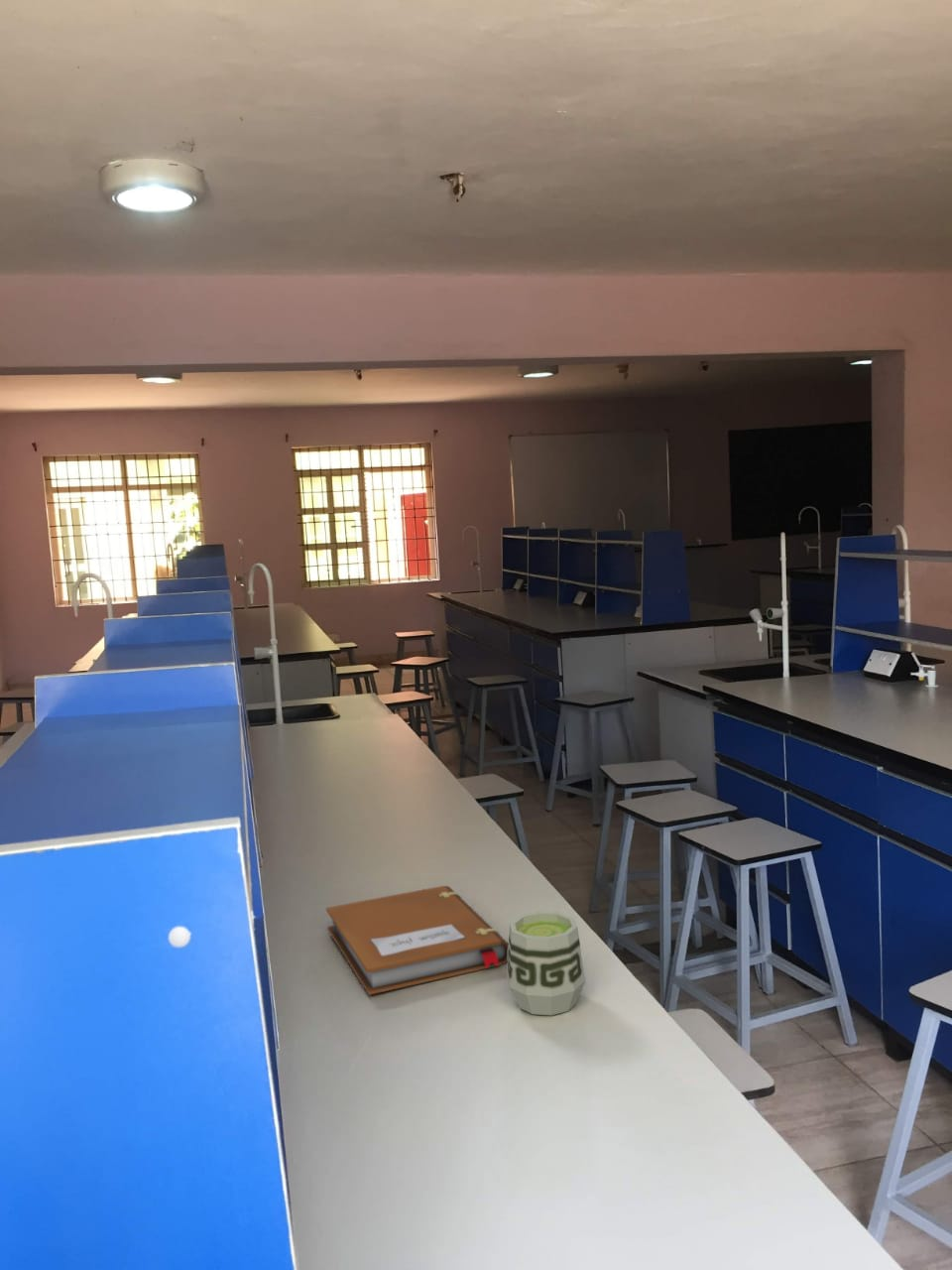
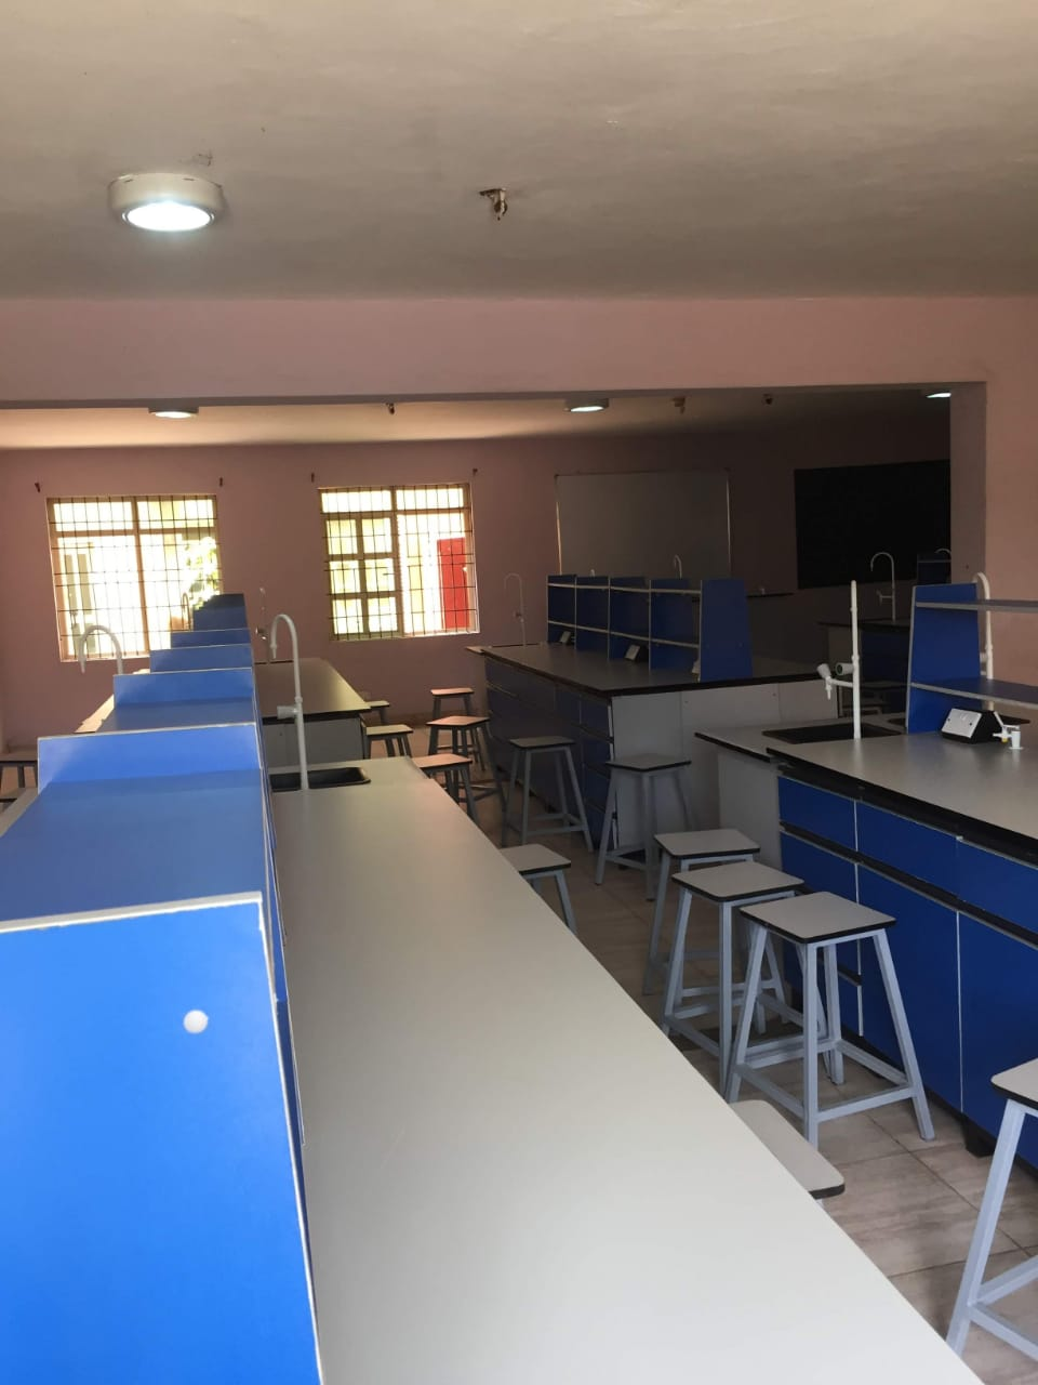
- notebook (416, 936)
- cup (544, 962)
